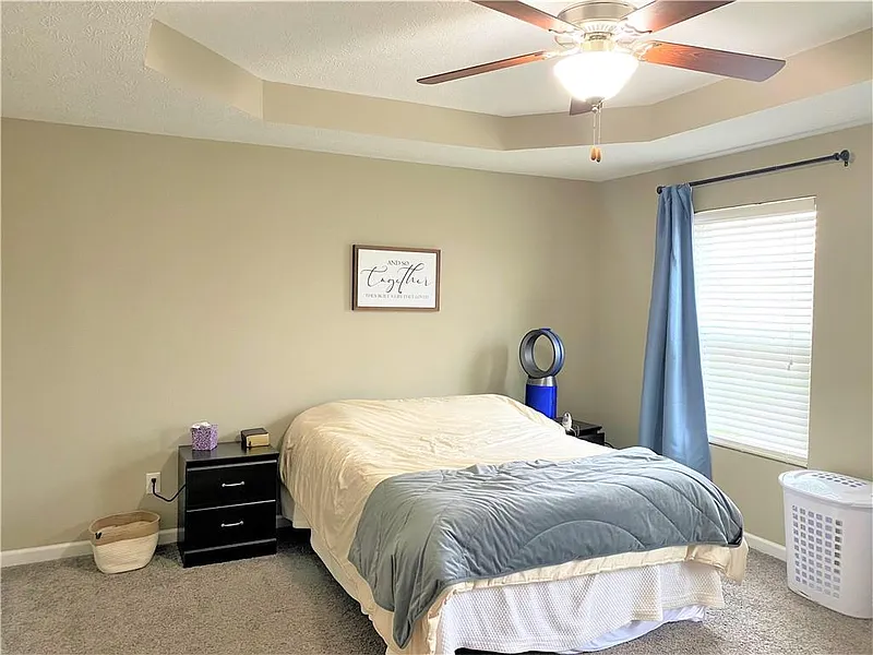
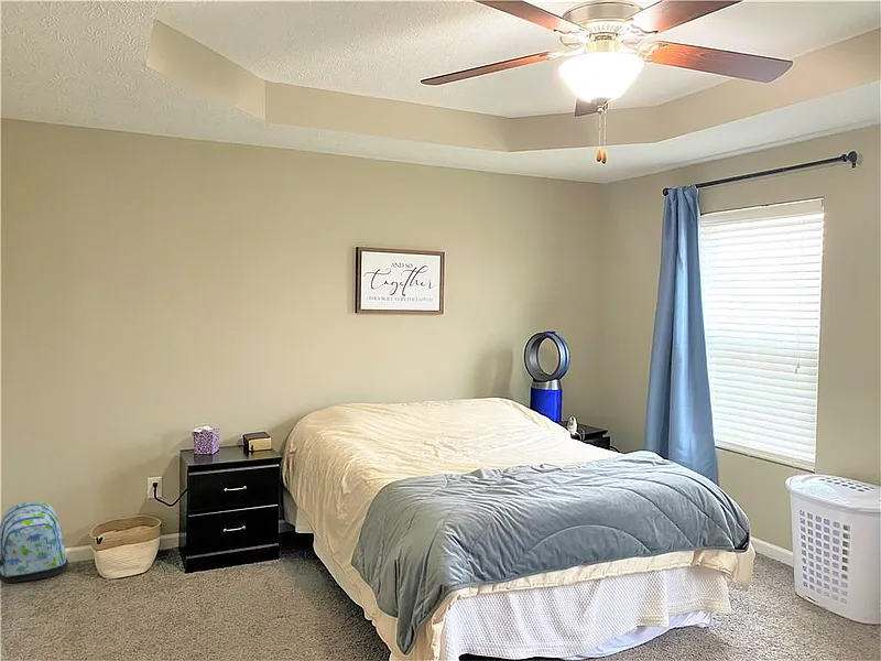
+ backpack (31, 540)
